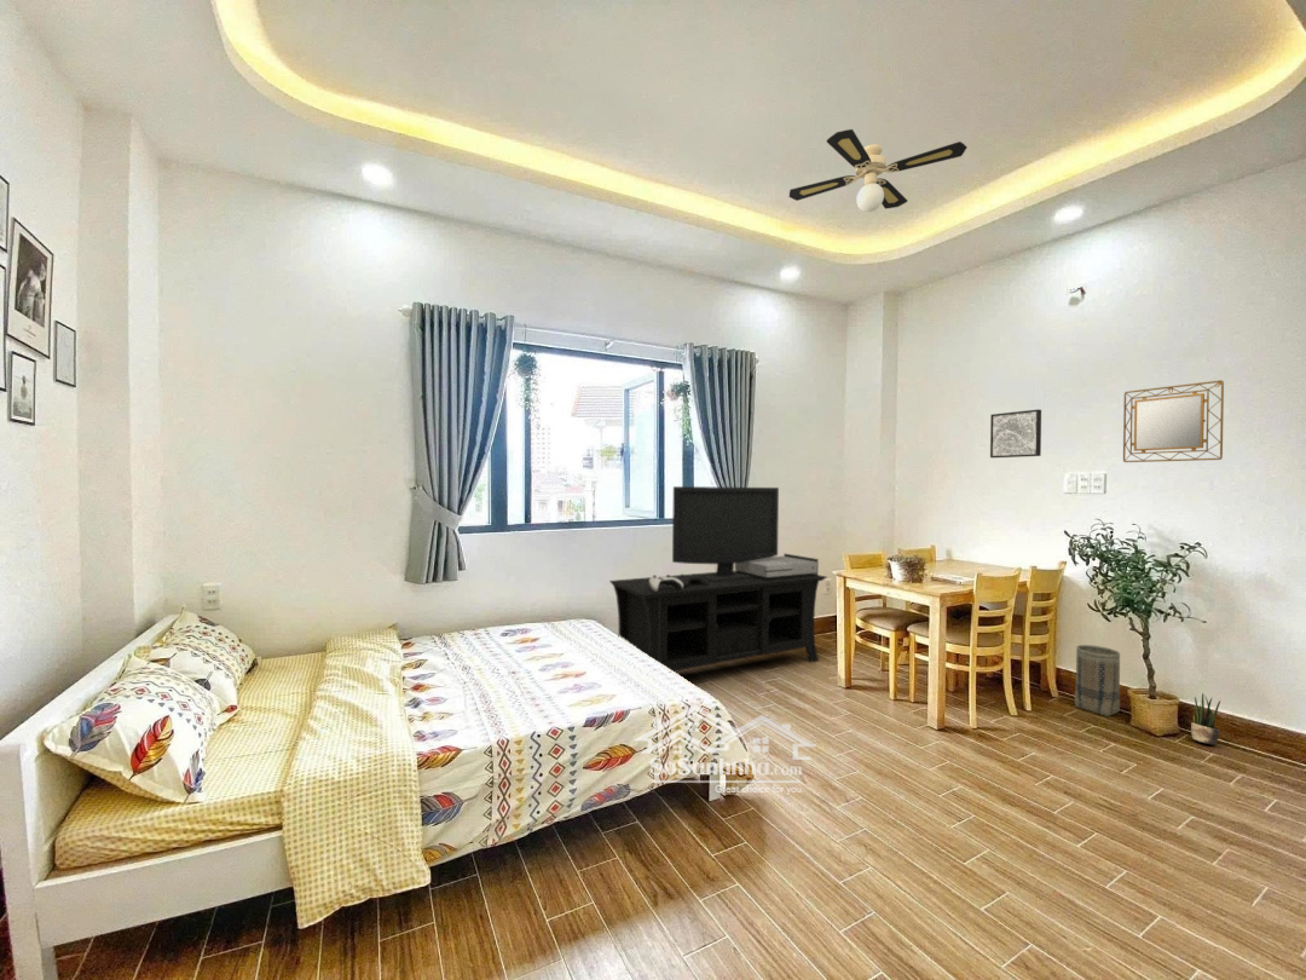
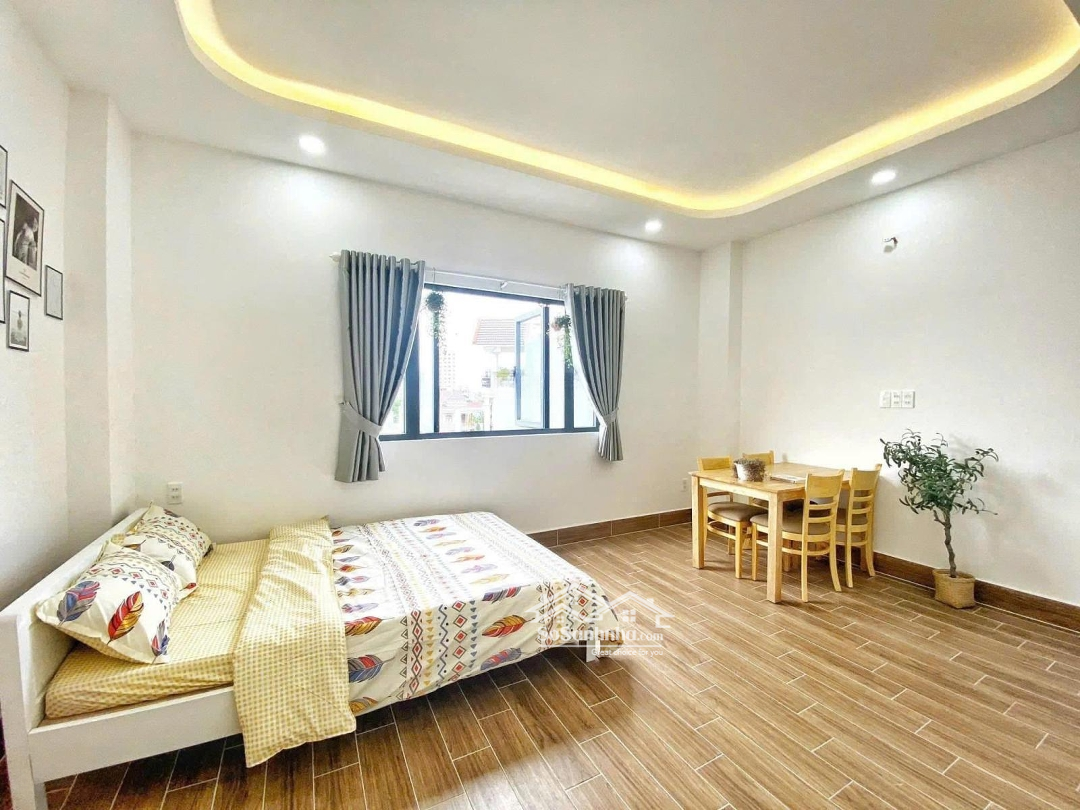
- home mirror (1168, 423)
- basket (1097, 679)
- potted plant (1206, 717)
- wall art (1015, 434)
- media console (722, 577)
- ceiling fan (871, 180)
